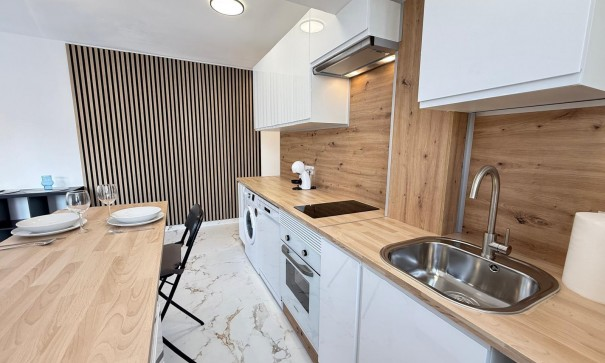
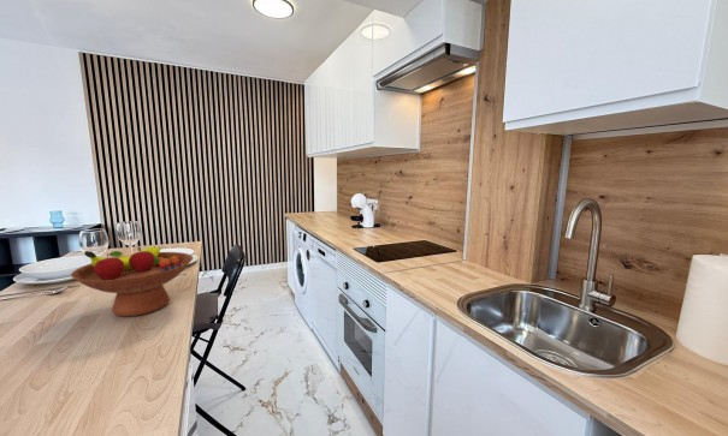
+ fruit bowl (138, 276)
